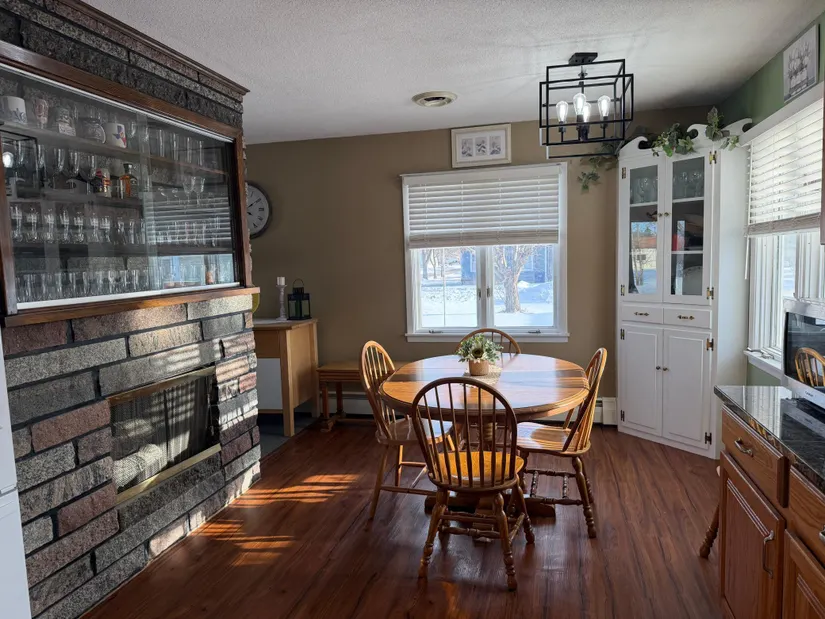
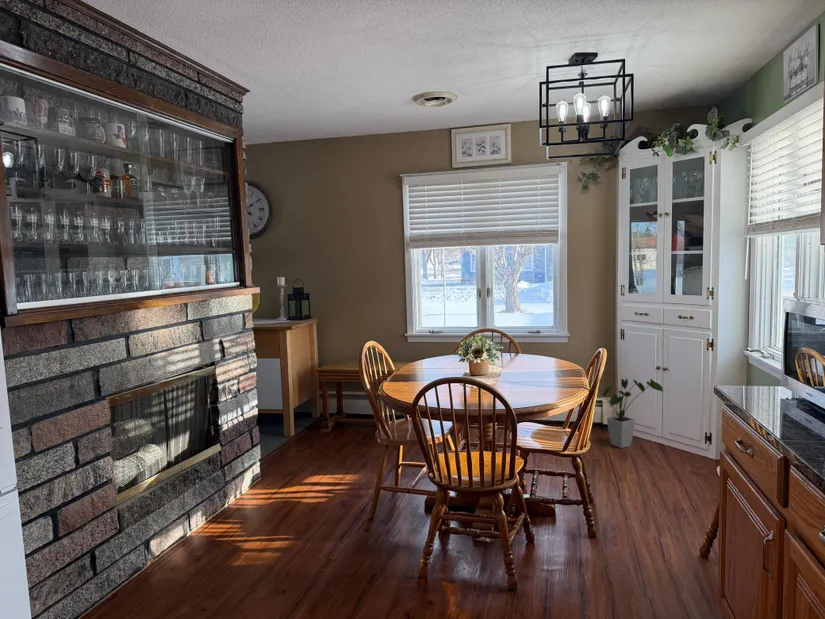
+ house plant (624, 412)
